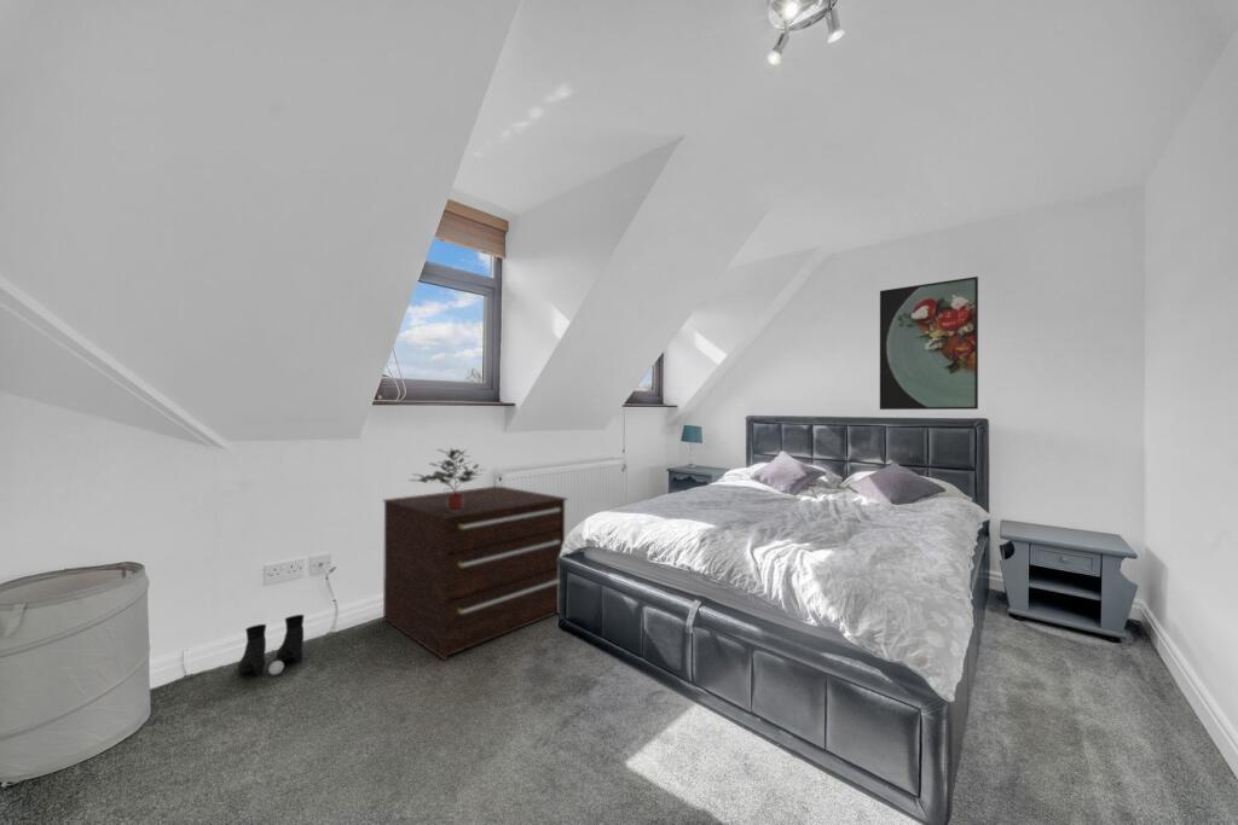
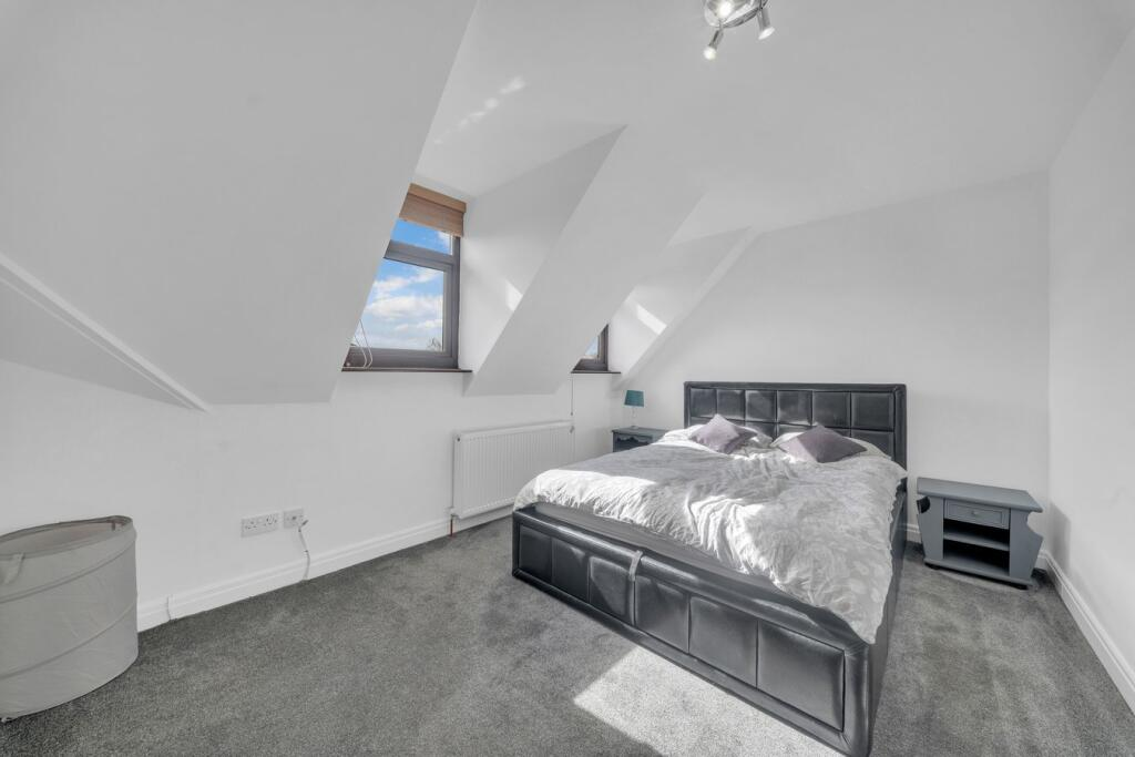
- potted plant (449, 477)
- boots (265, 640)
- dresser (476, 558)
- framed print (926, 347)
